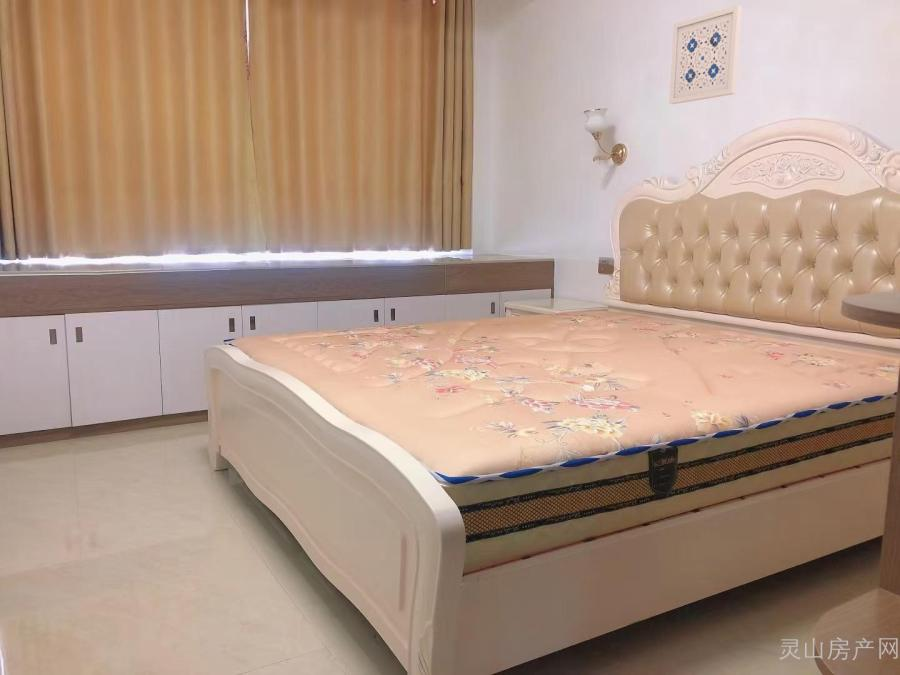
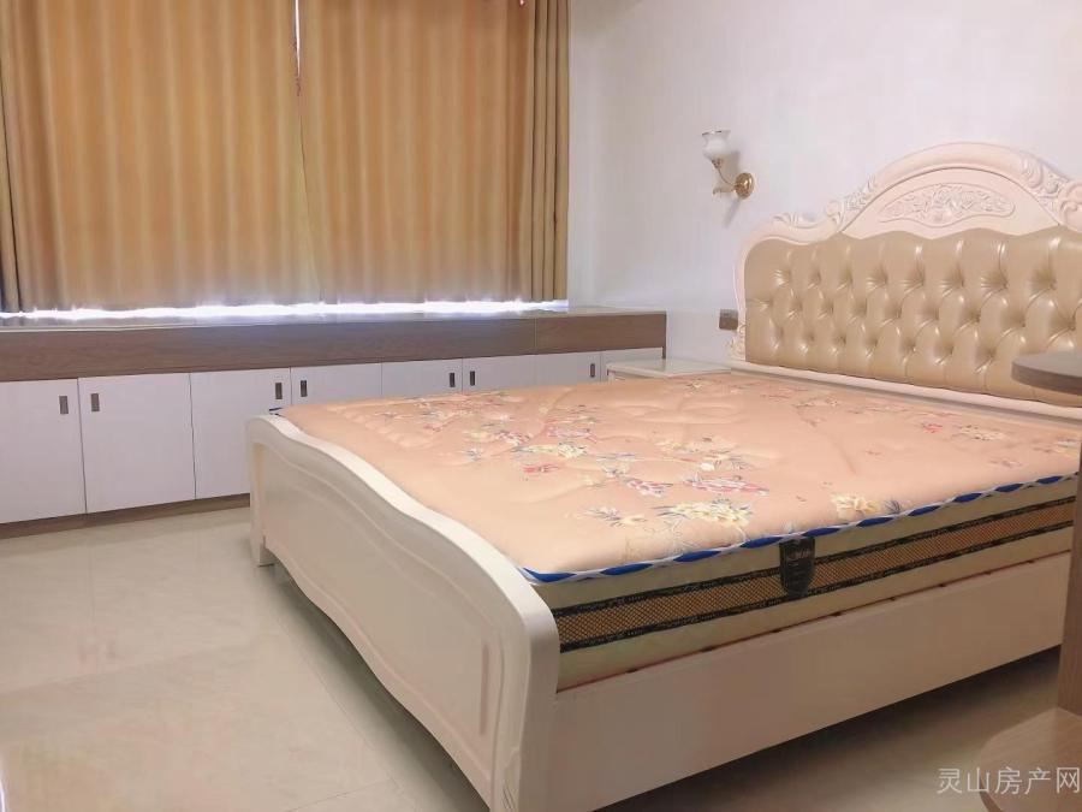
- wall art (703, 57)
